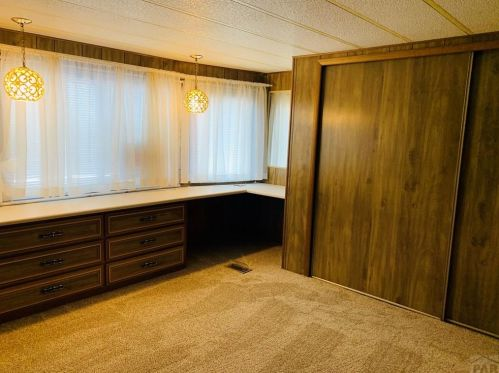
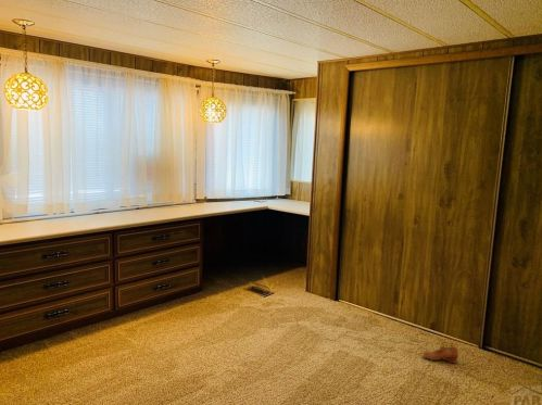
+ shoe (440, 351)
